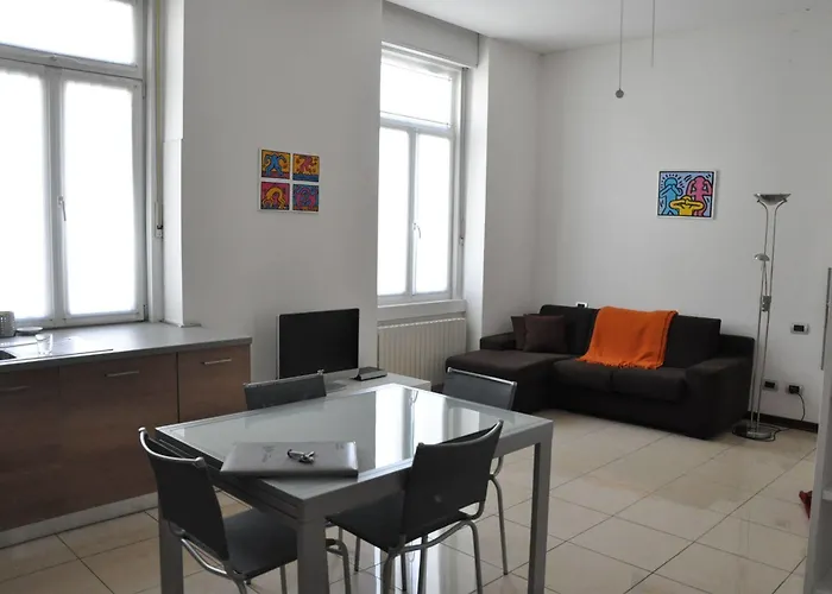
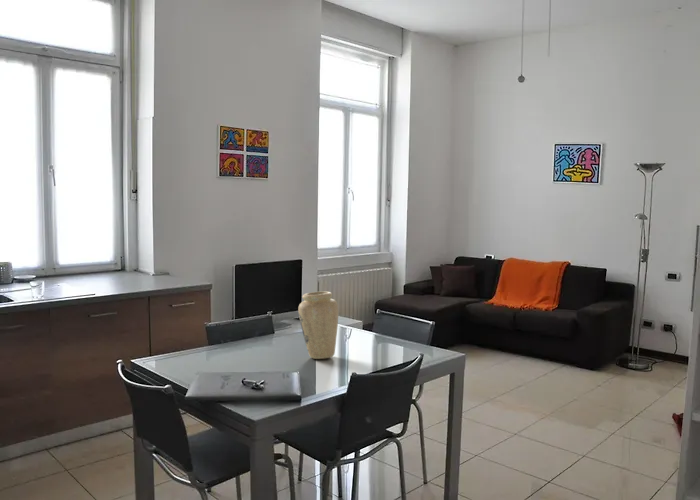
+ vase (318, 324)
